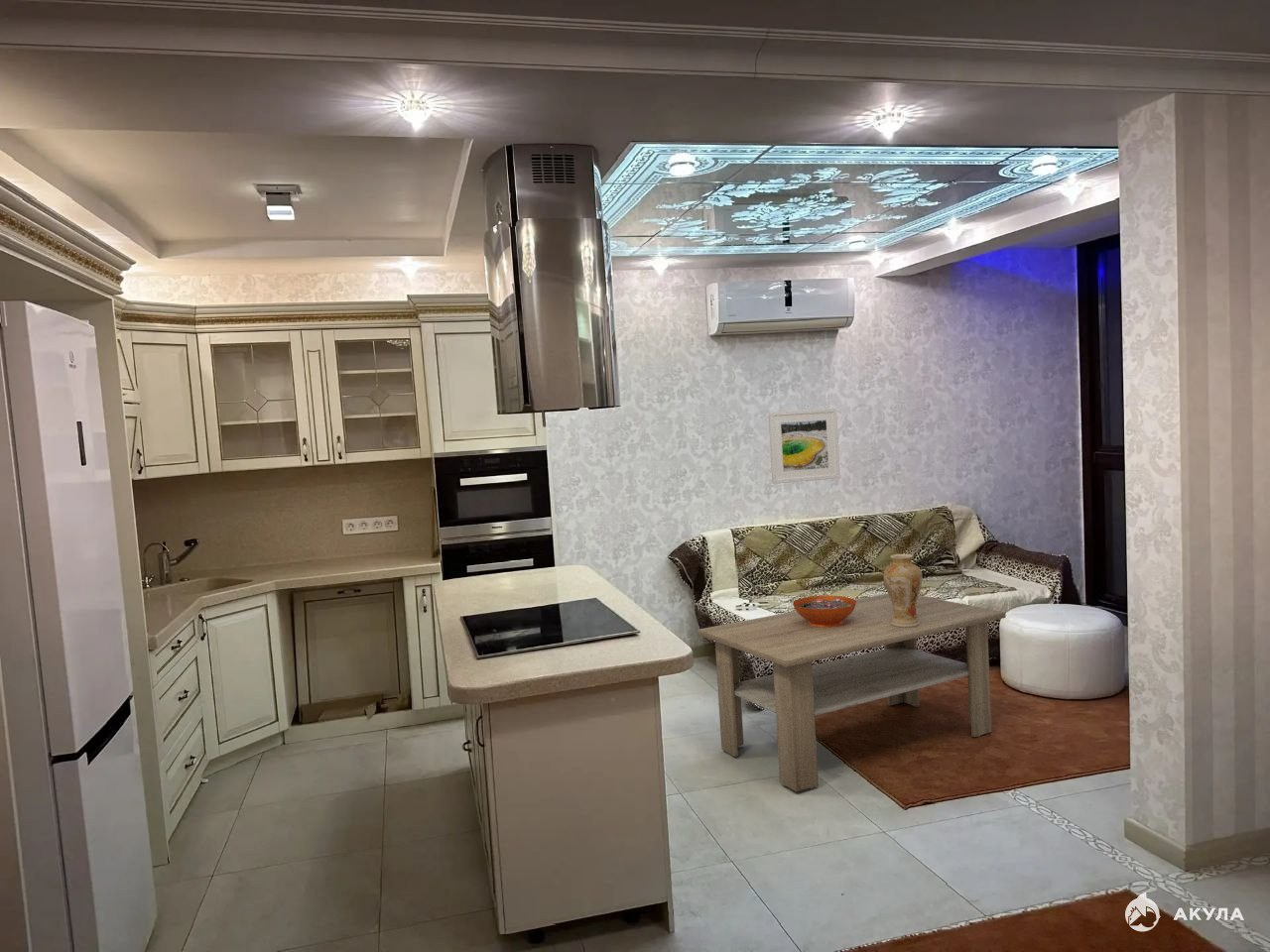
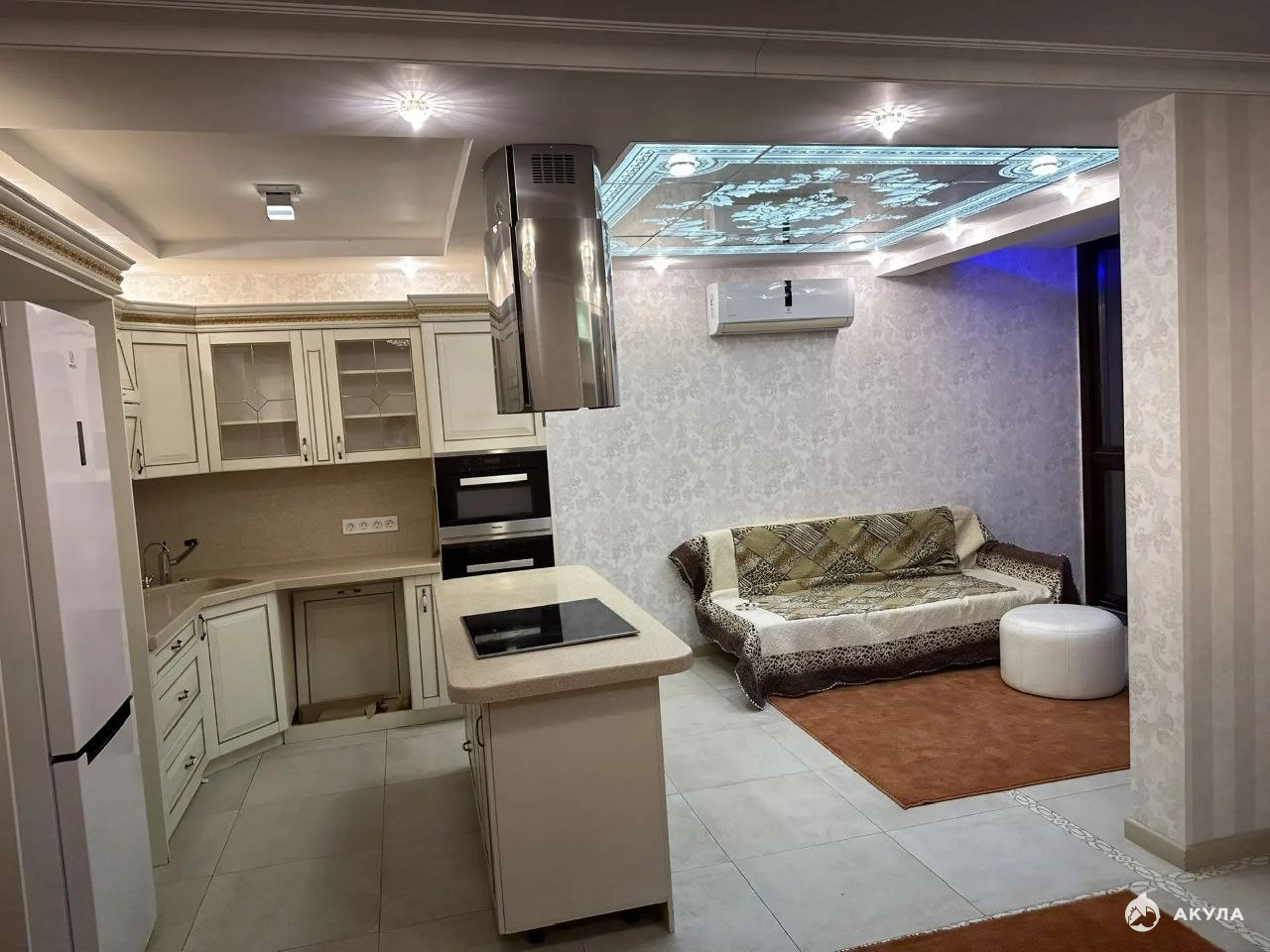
- decorative bowl (825, 611)
- coffee table (853, 681)
- vase (903, 589)
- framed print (804, 445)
